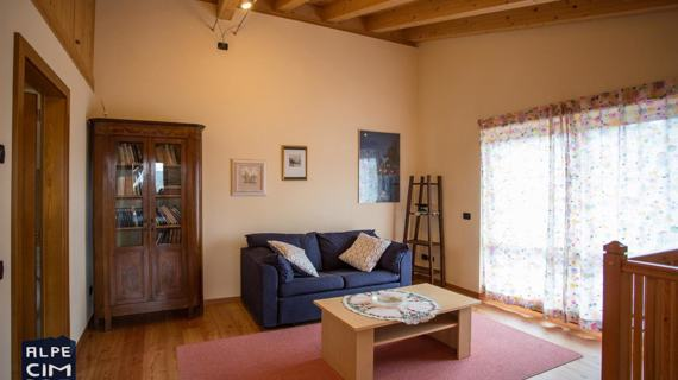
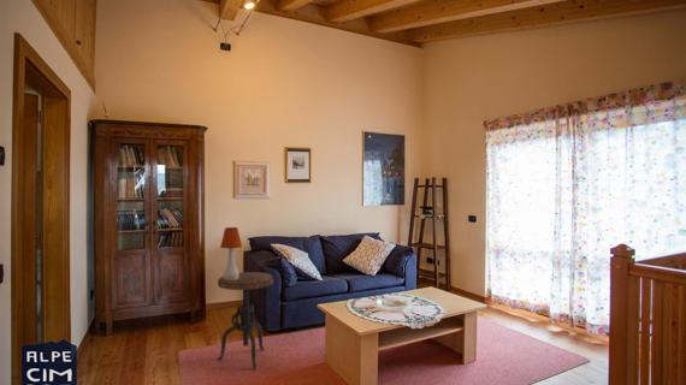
+ side table (246, 318)
+ table lamp (231, 253)
